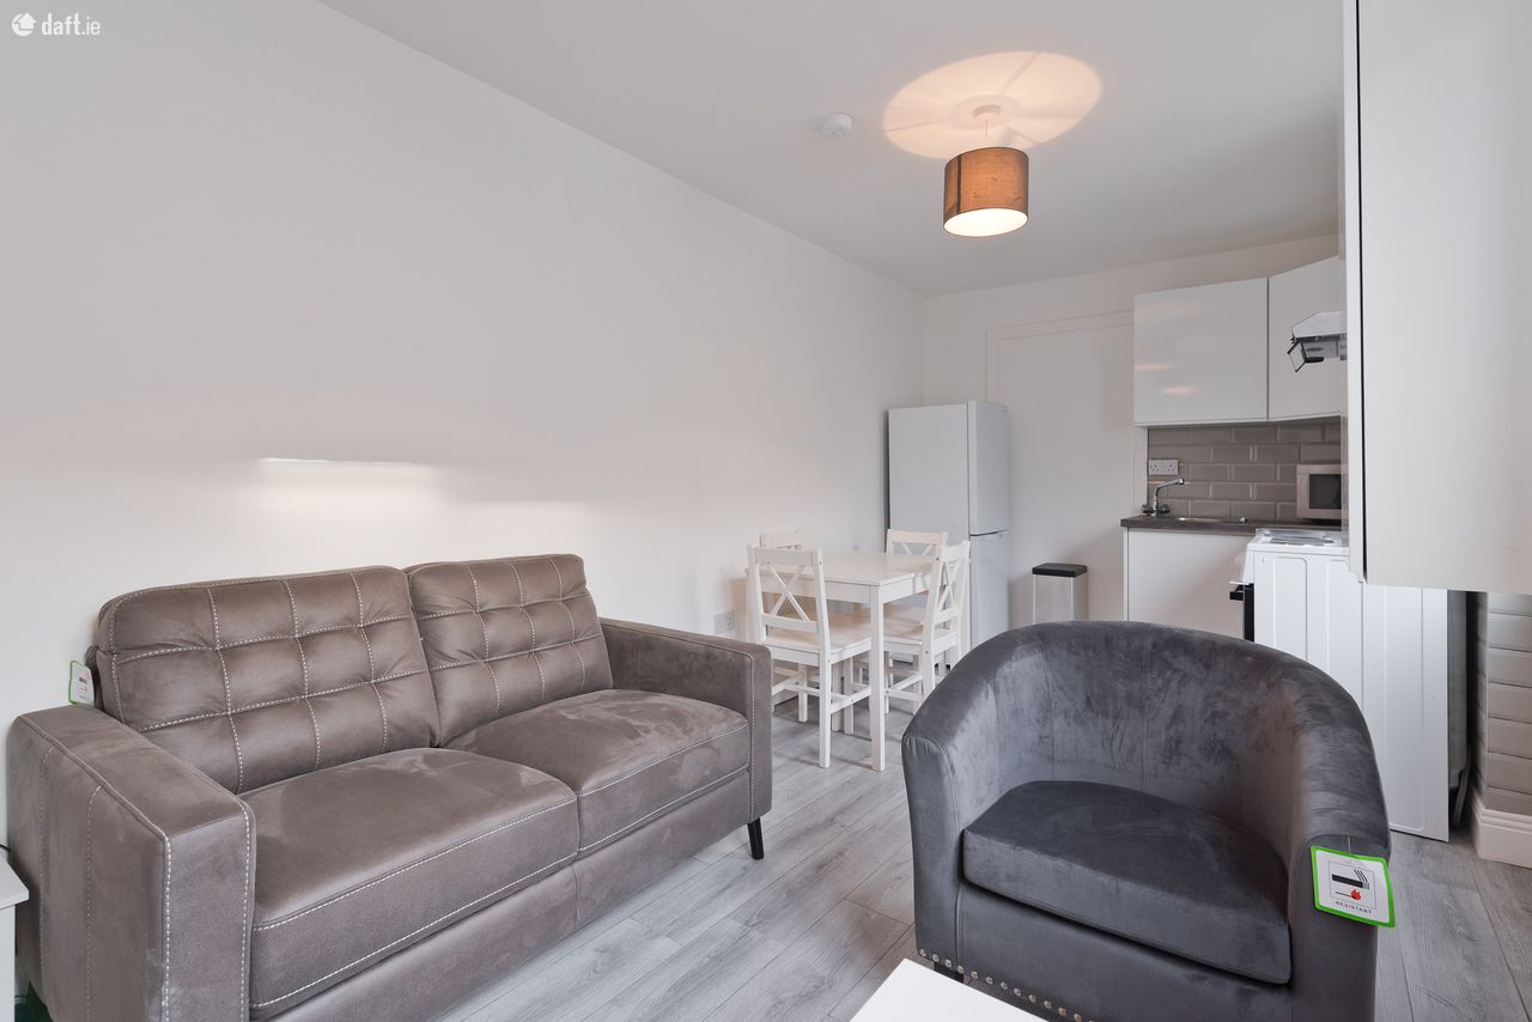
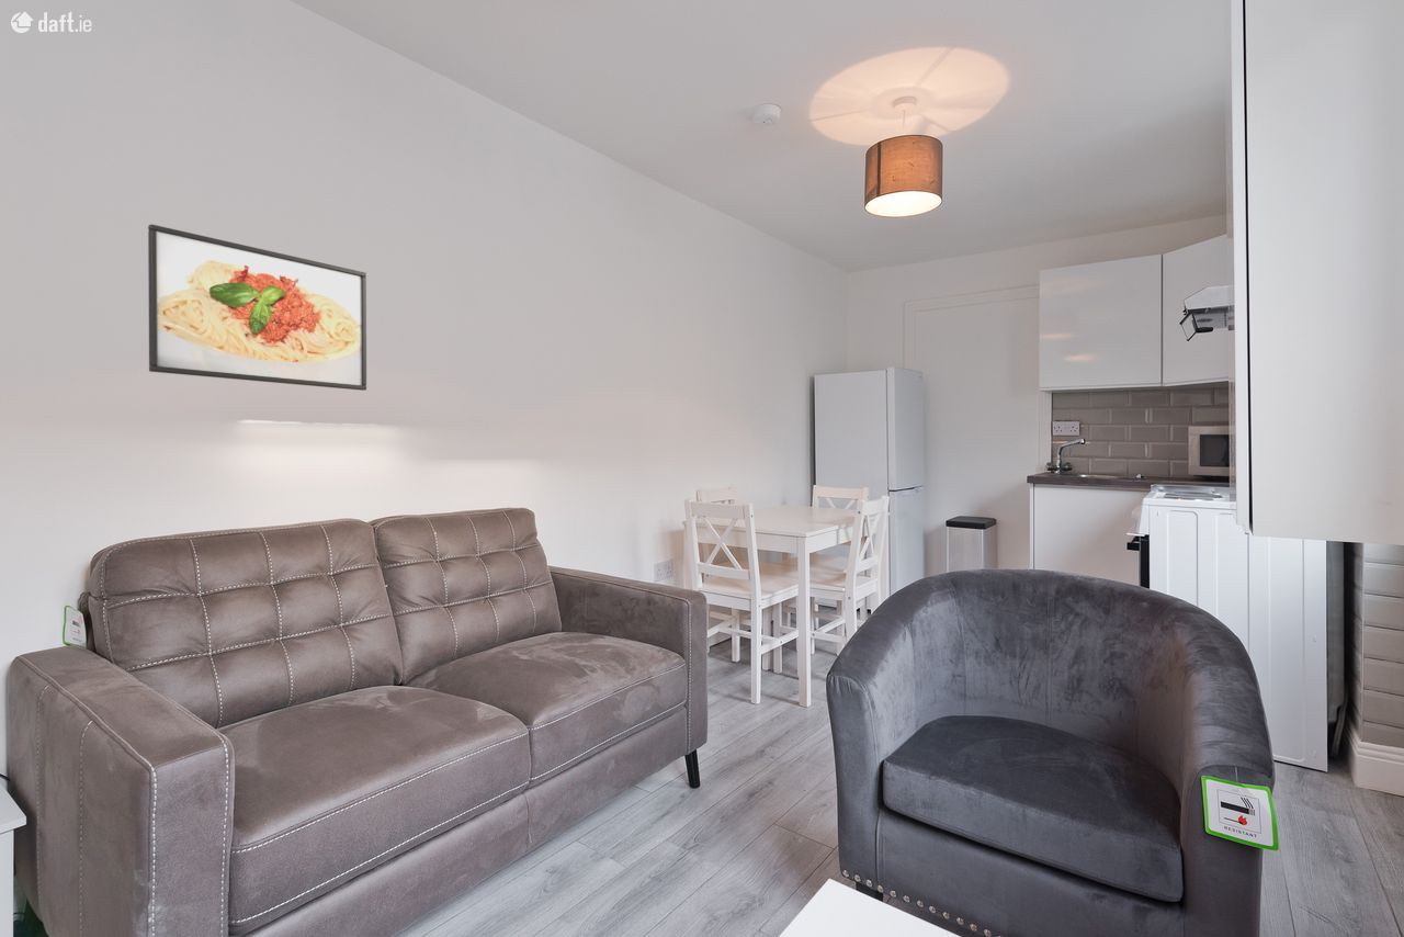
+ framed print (269, 316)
